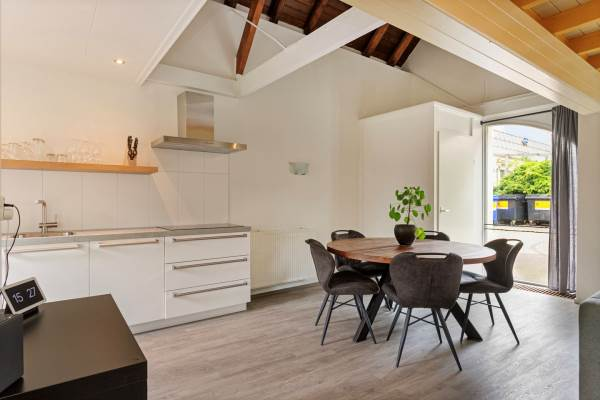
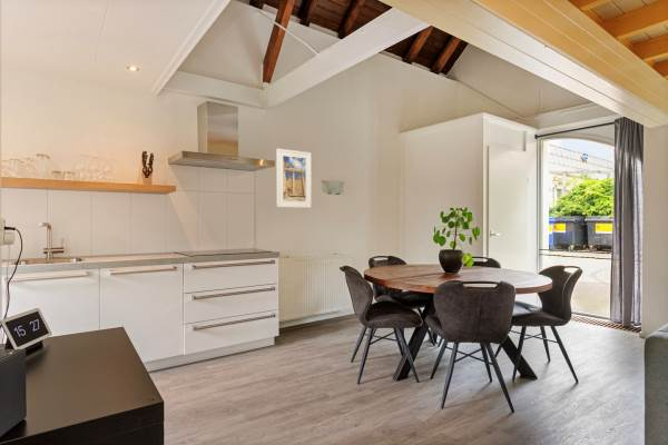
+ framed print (294, 178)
